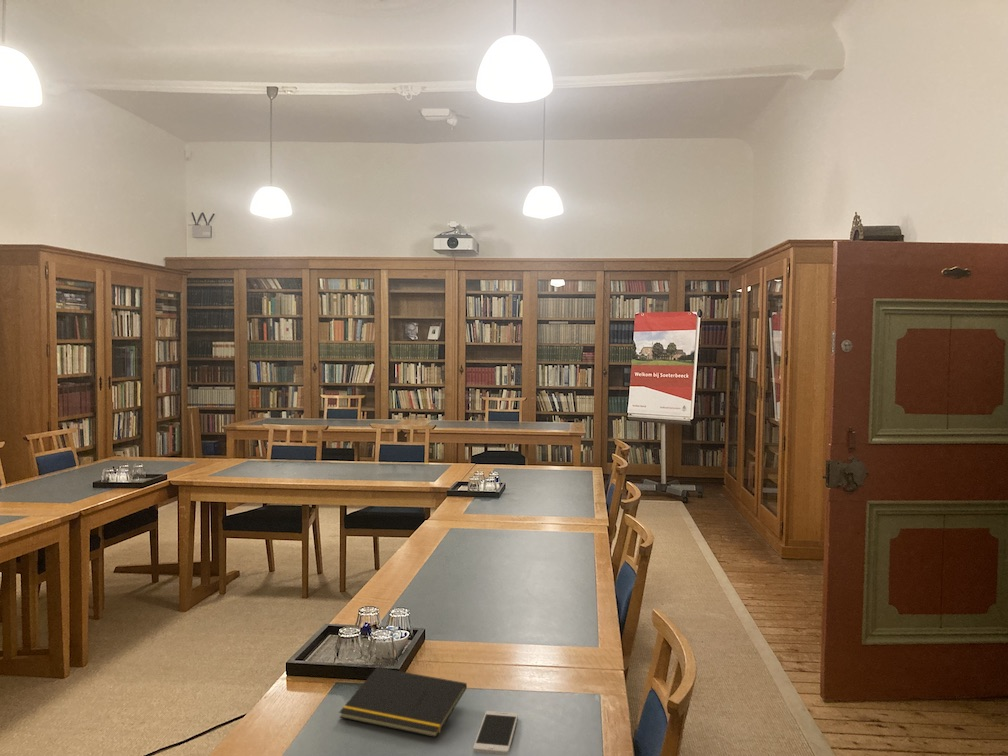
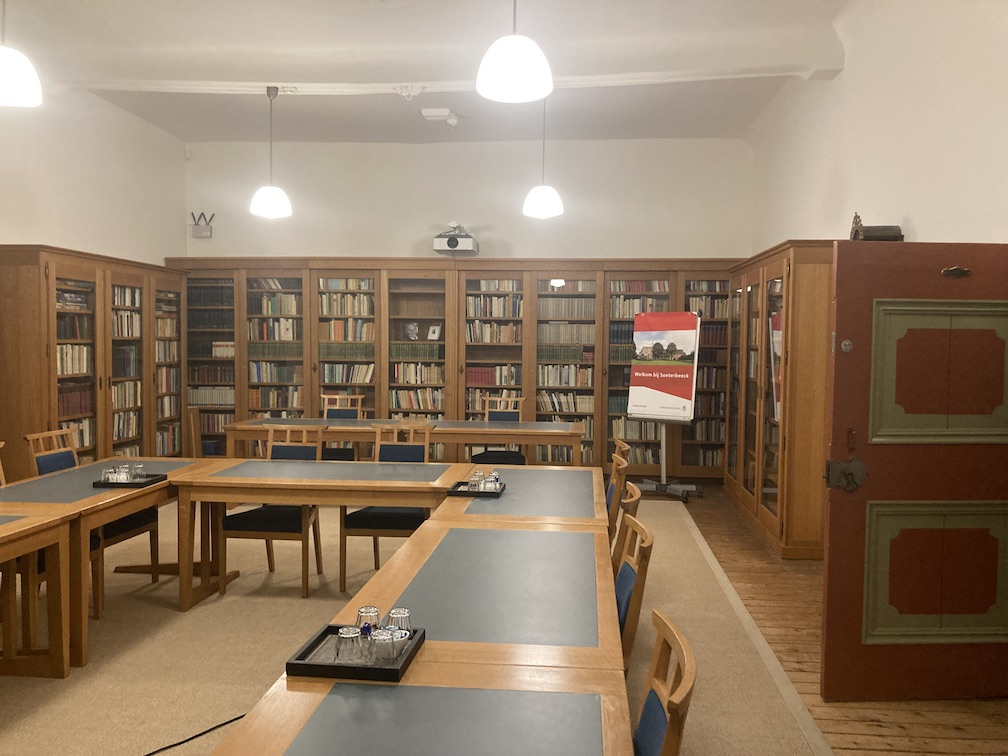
- notepad (404, 699)
- smartphone (496, 731)
